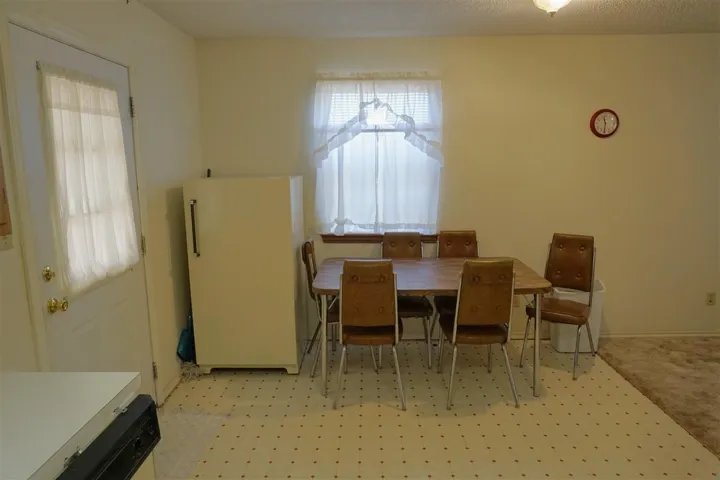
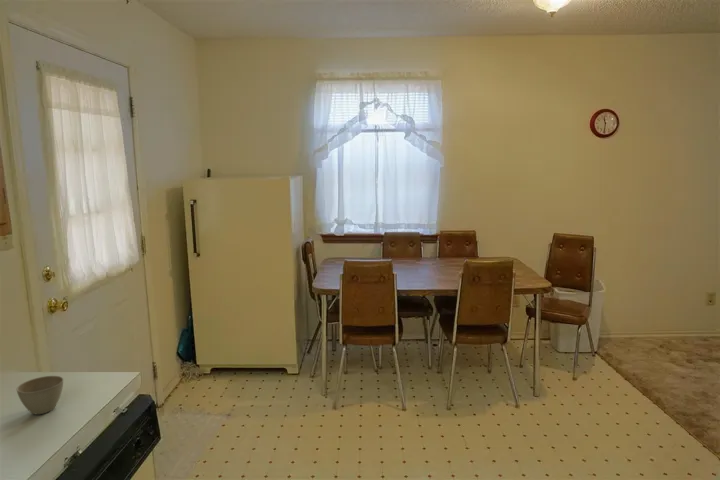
+ flower pot (41, 396)
